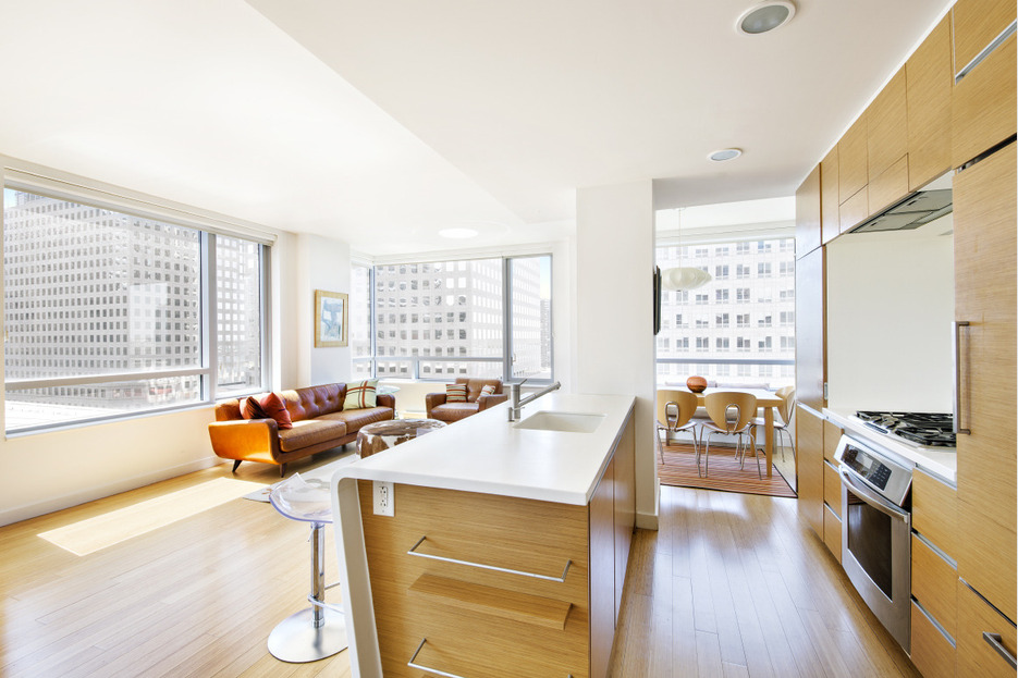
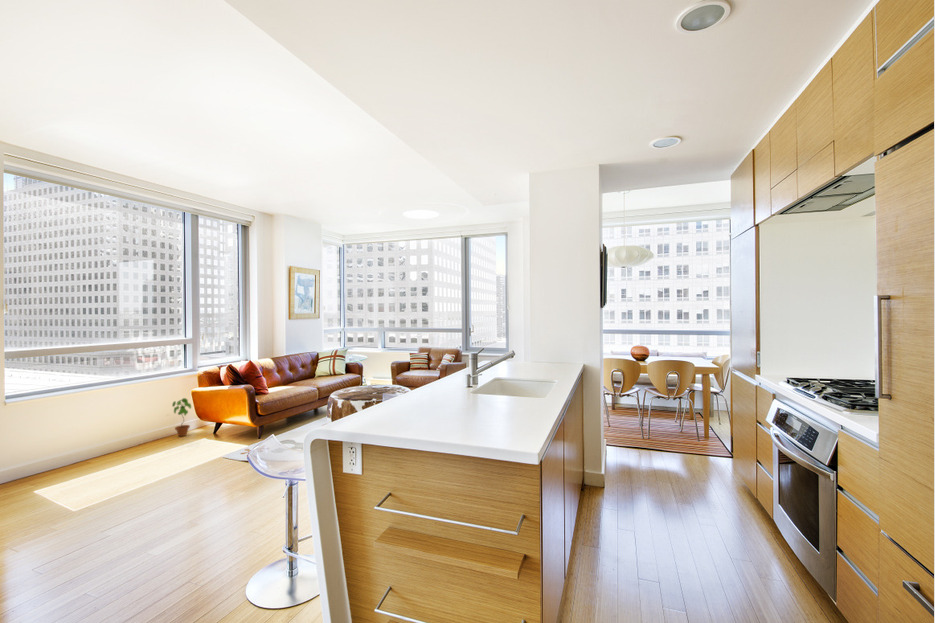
+ potted plant (182, 416)
